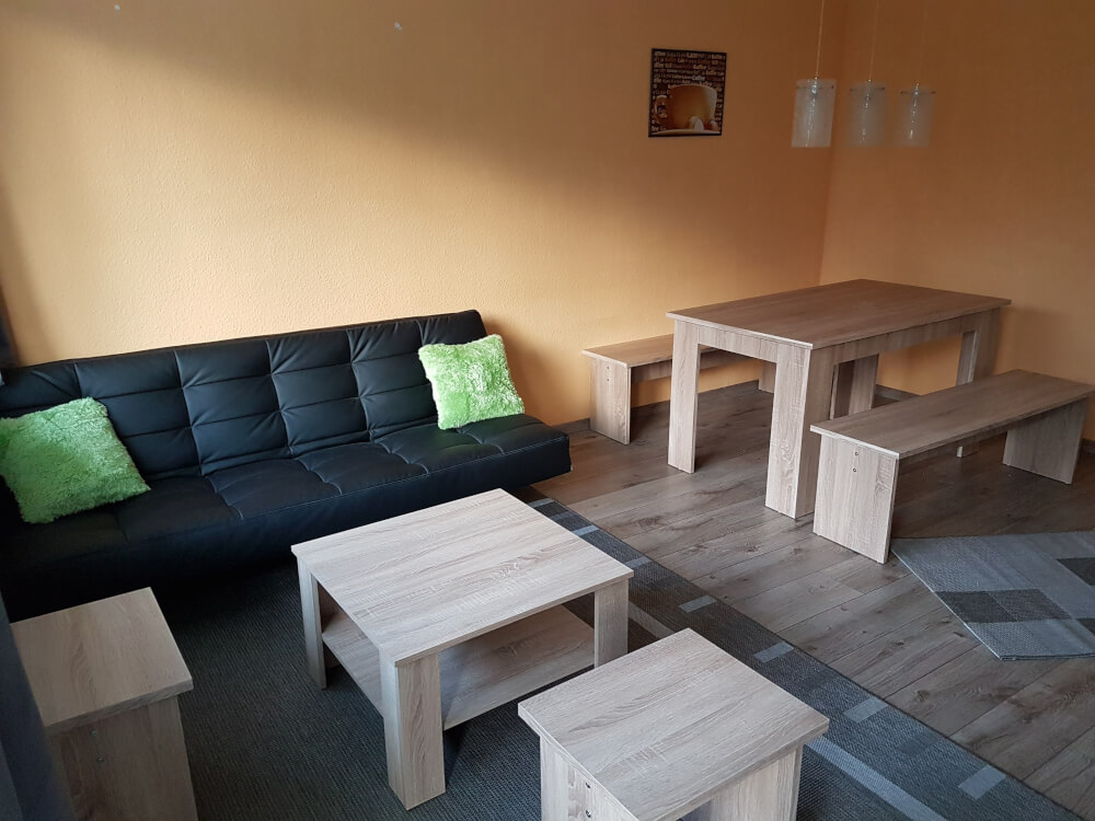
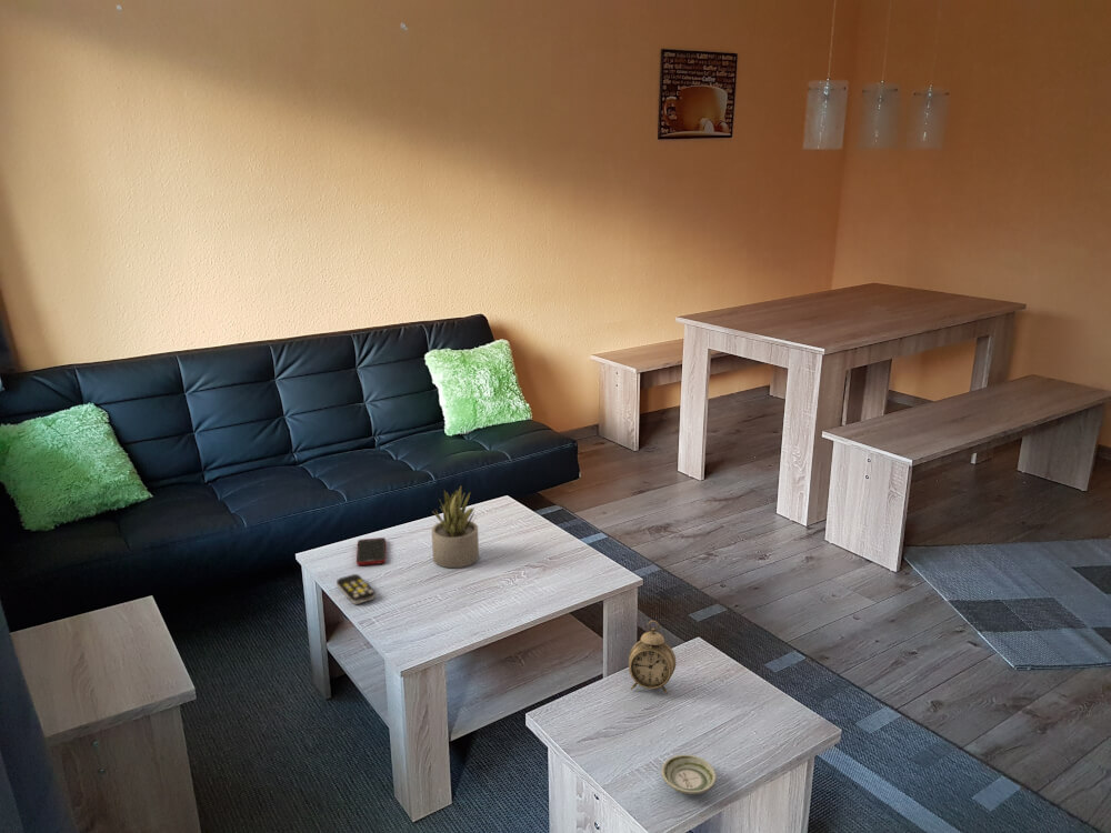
+ saucer (688, 777)
+ alarm clock (651, 655)
+ cell phone (371, 551)
+ remote control (356, 588)
+ succulent plant (454, 523)
